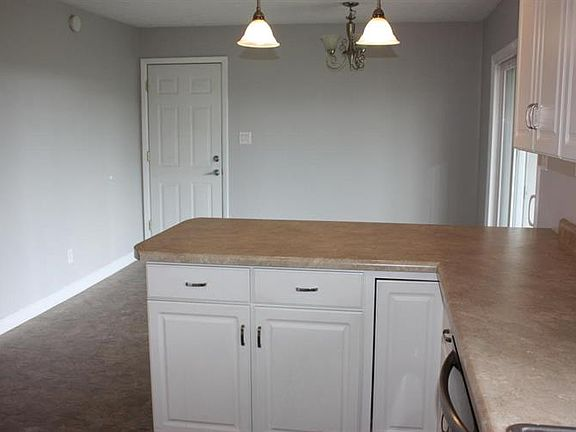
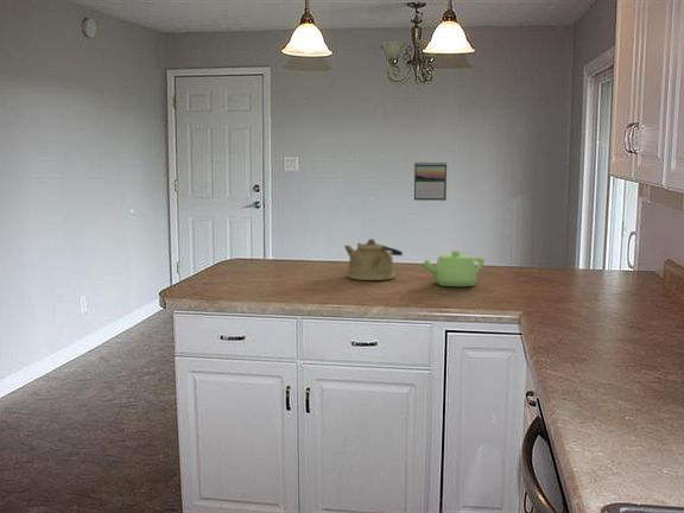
+ teapot (452, 267)
+ kettle (367, 256)
+ calendar (430, 180)
